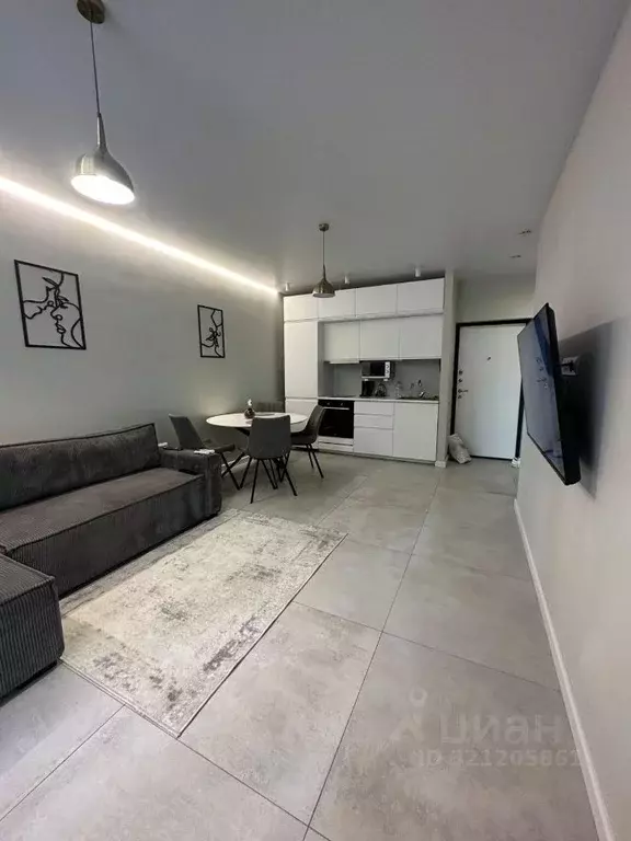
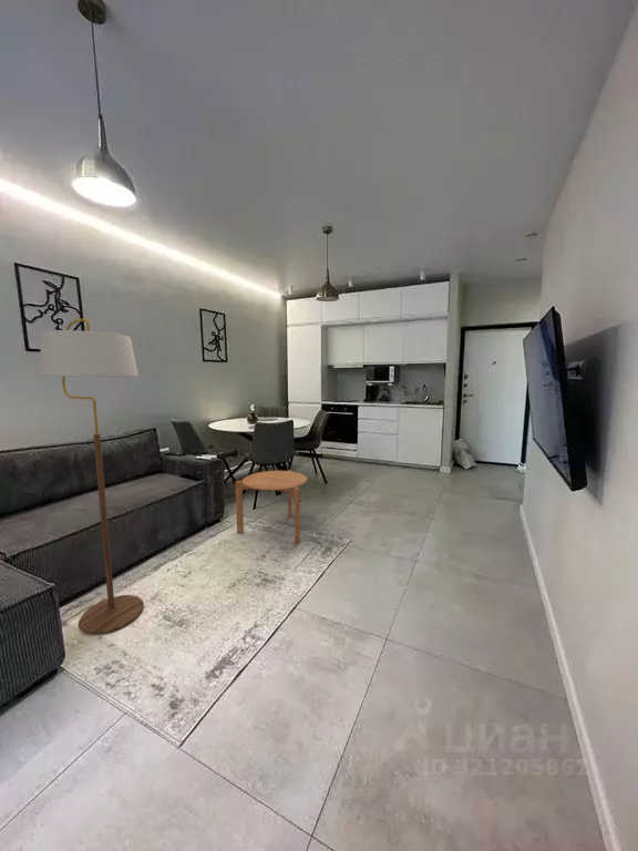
+ side table (288, 502)
+ floor lamp (96, 473)
